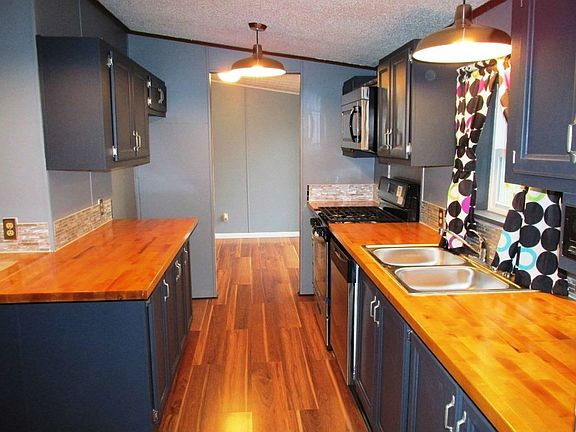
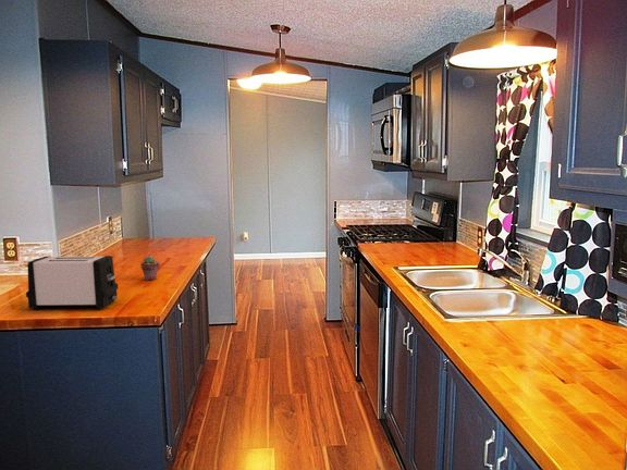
+ potted succulent (149, 267)
+ toaster (73, 282)
